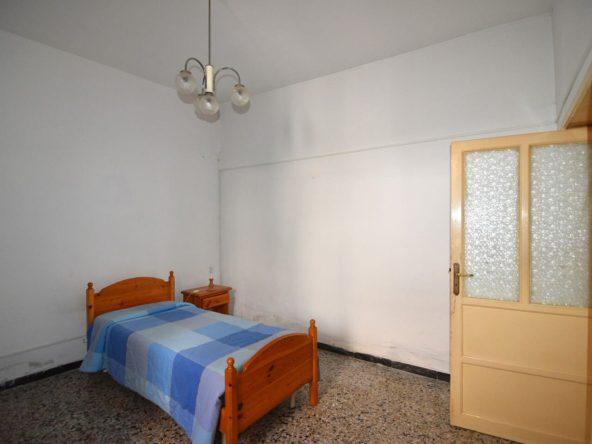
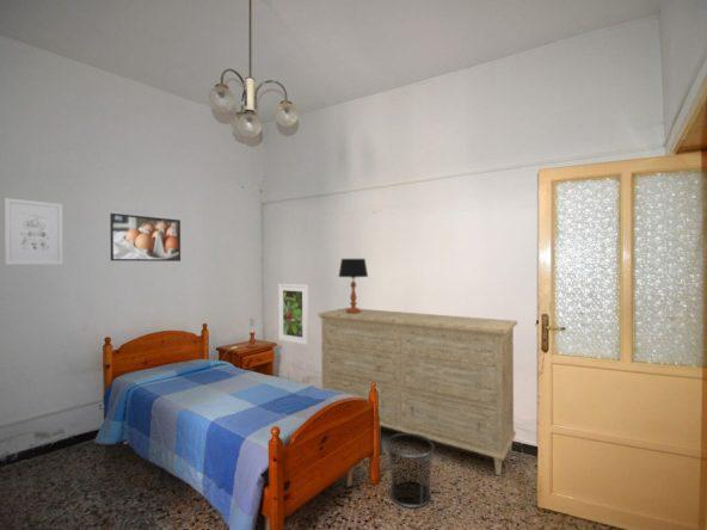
+ wall art (35, 233)
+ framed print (147, 239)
+ table lamp (352, 285)
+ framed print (293, 313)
+ dresser (408, 376)
+ waste bin (410, 468)
